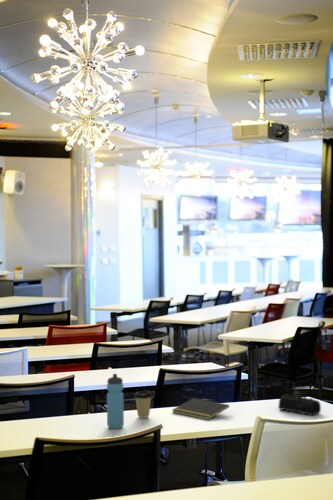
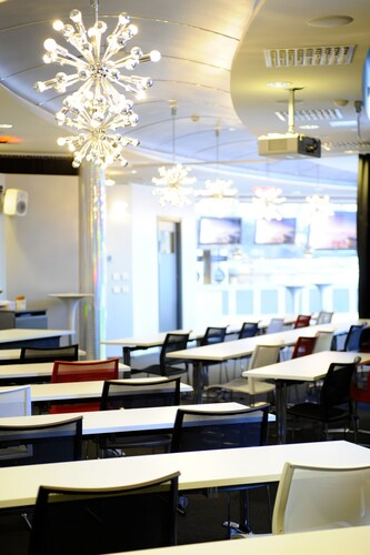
- coffee cup (143, 404)
- notepad (200, 408)
- pencil case (299, 401)
- water bottle (115, 400)
